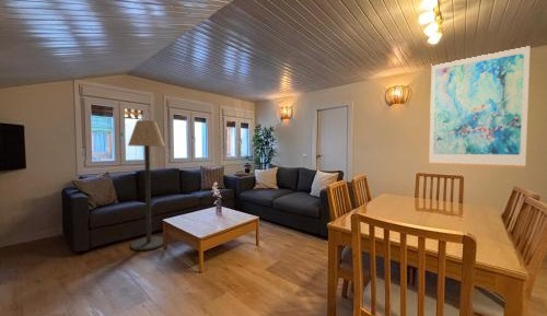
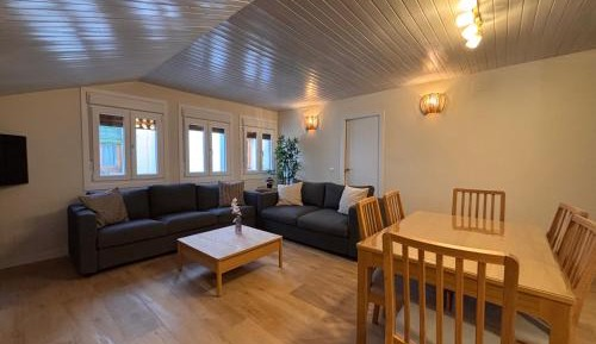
- wall art (474, 109)
- floor lamp (148, 183)
